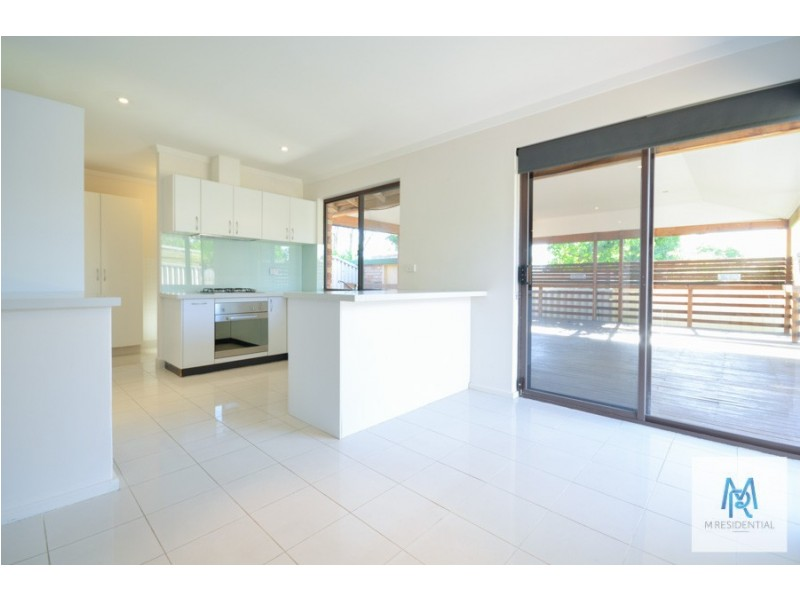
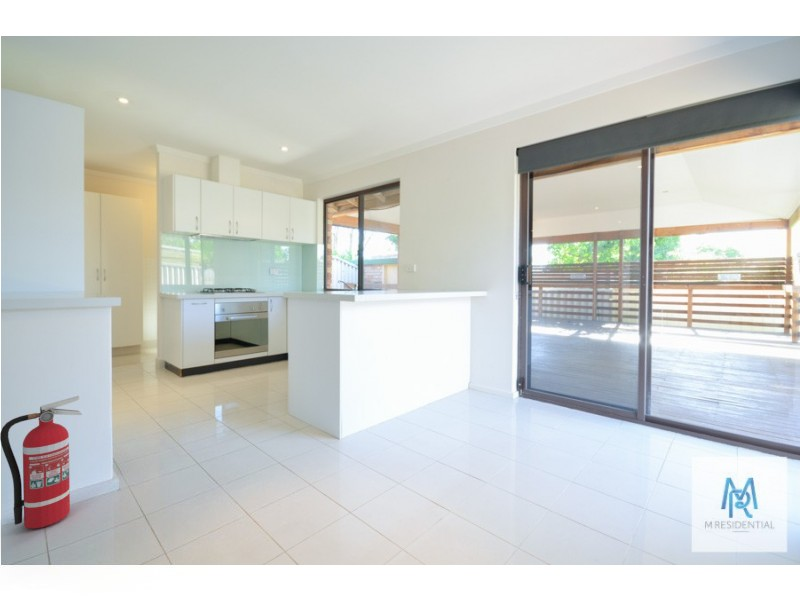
+ fire extinguisher (44, 461)
